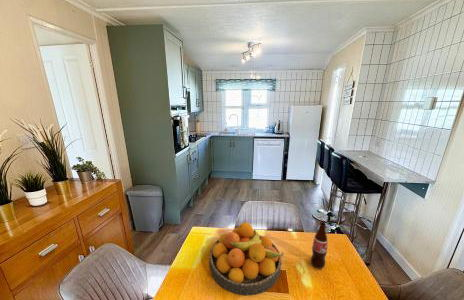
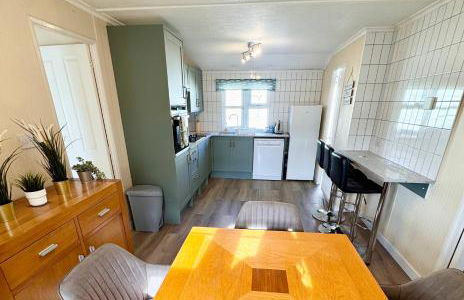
- fruit bowl (244, 249)
- bottle (320, 244)
